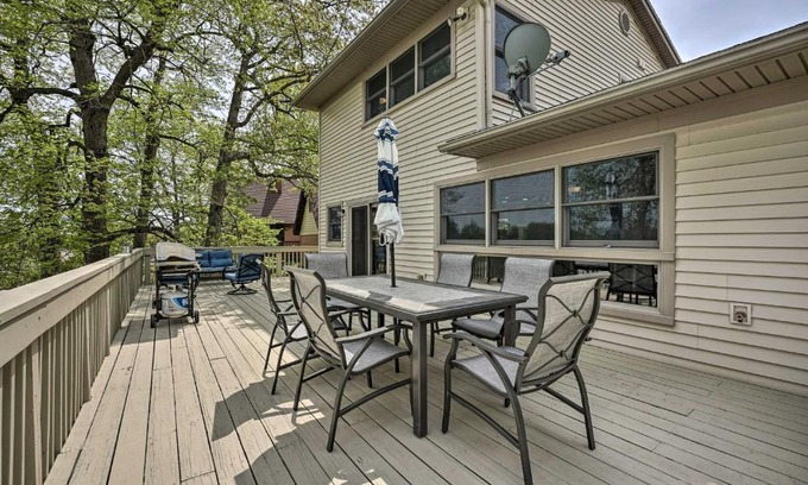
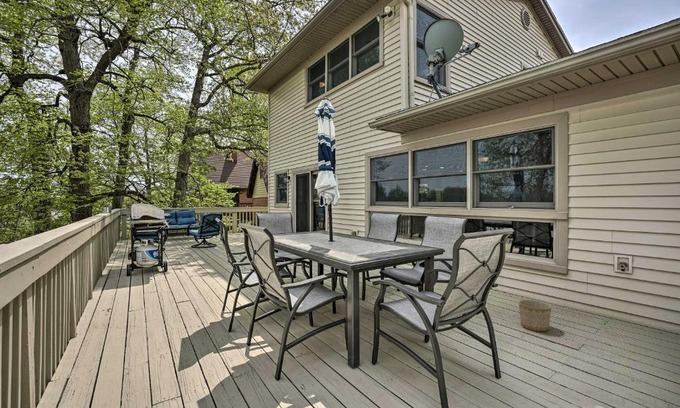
+ planter (534, 315)
